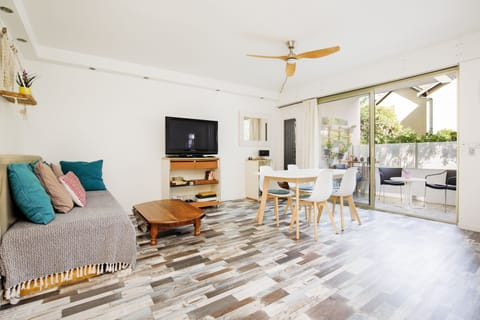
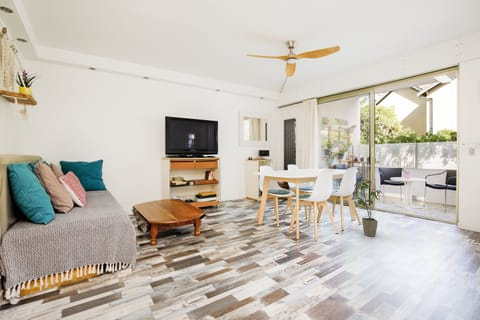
+ house plant (363, 206)
